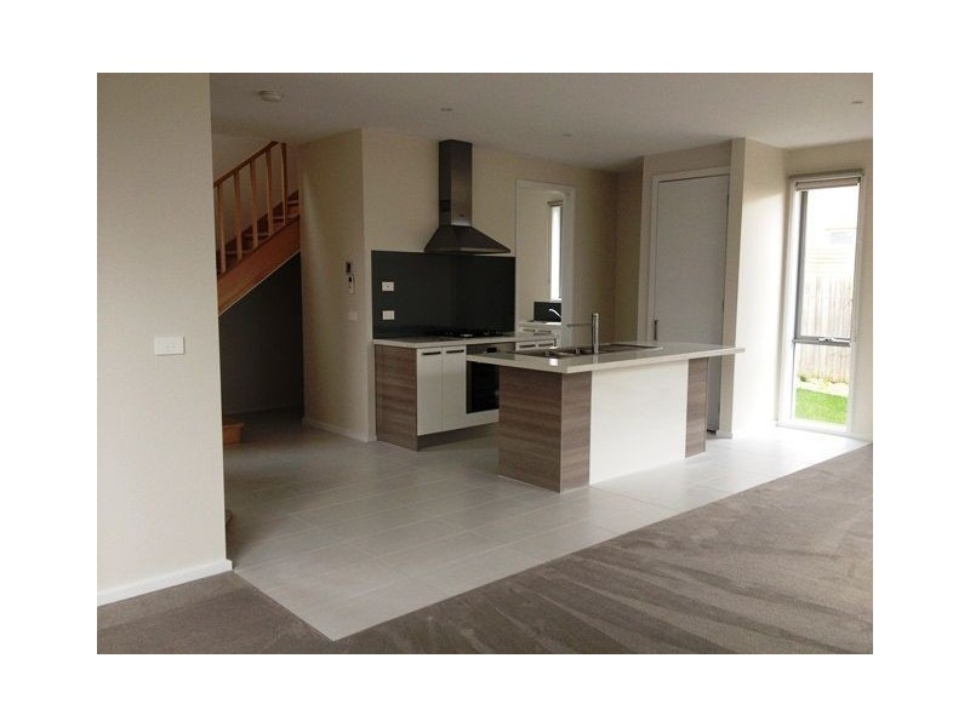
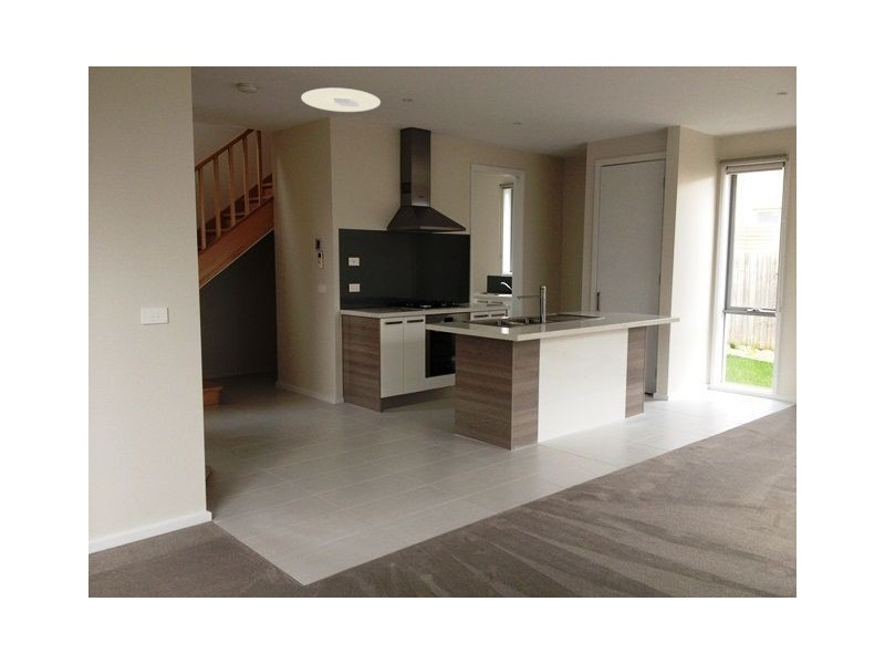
+ ceiling light (341, 96)
